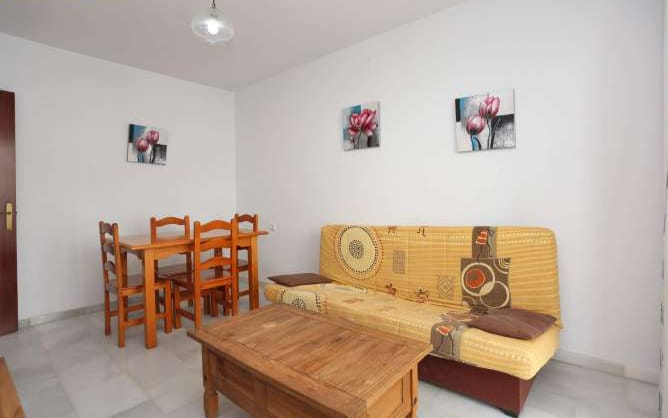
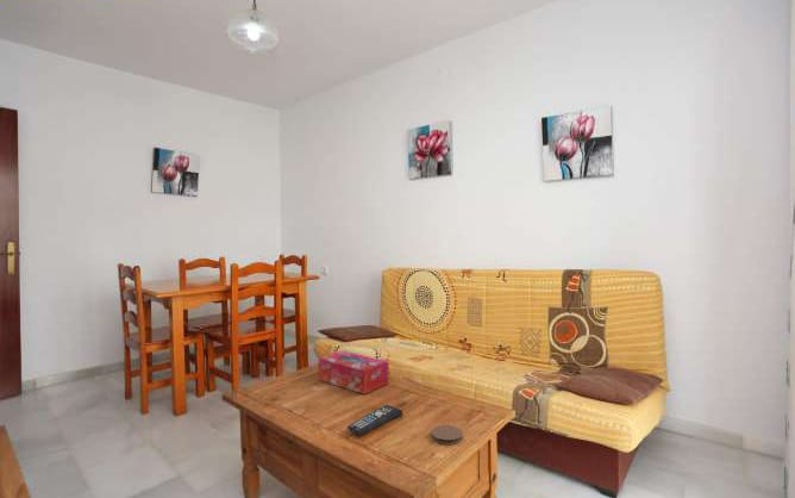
+ coaster (446, 434)
+ tissue box (352, 371)
+ remote control (376, 418)
